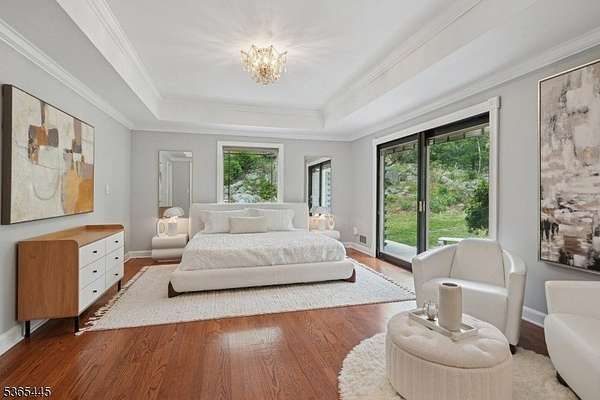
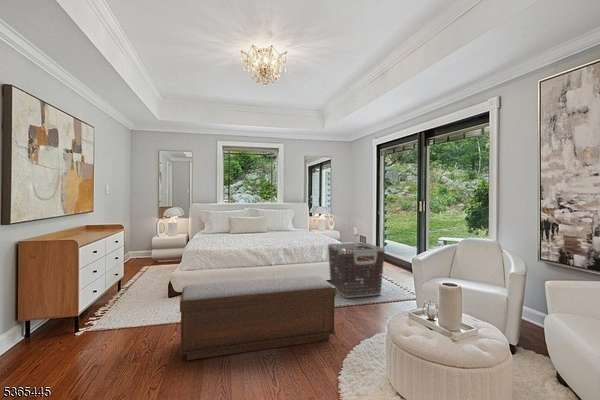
+ clothes hamper (355, 268)
+ bench (259, 311)
